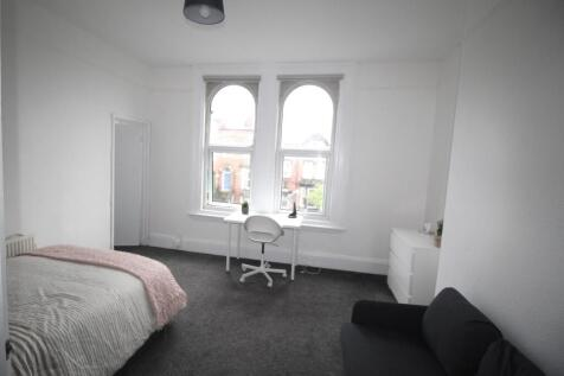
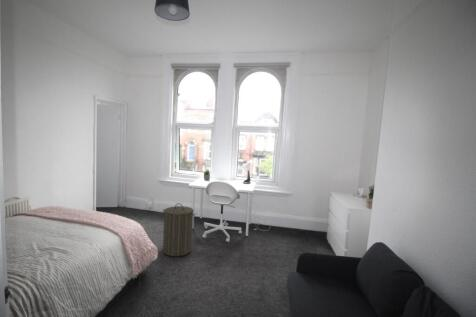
+ laundry hamper (178, 226)
